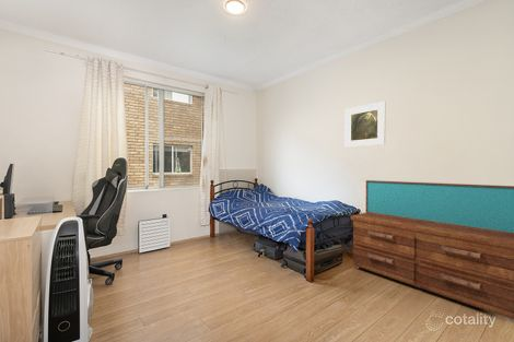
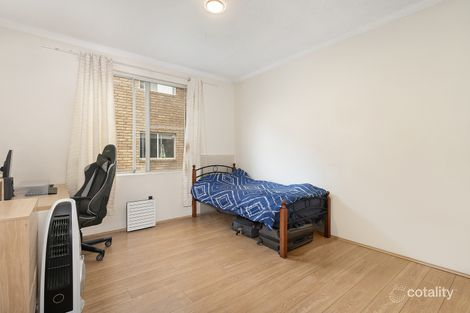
- dresser (422, 234)
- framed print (363, 126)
